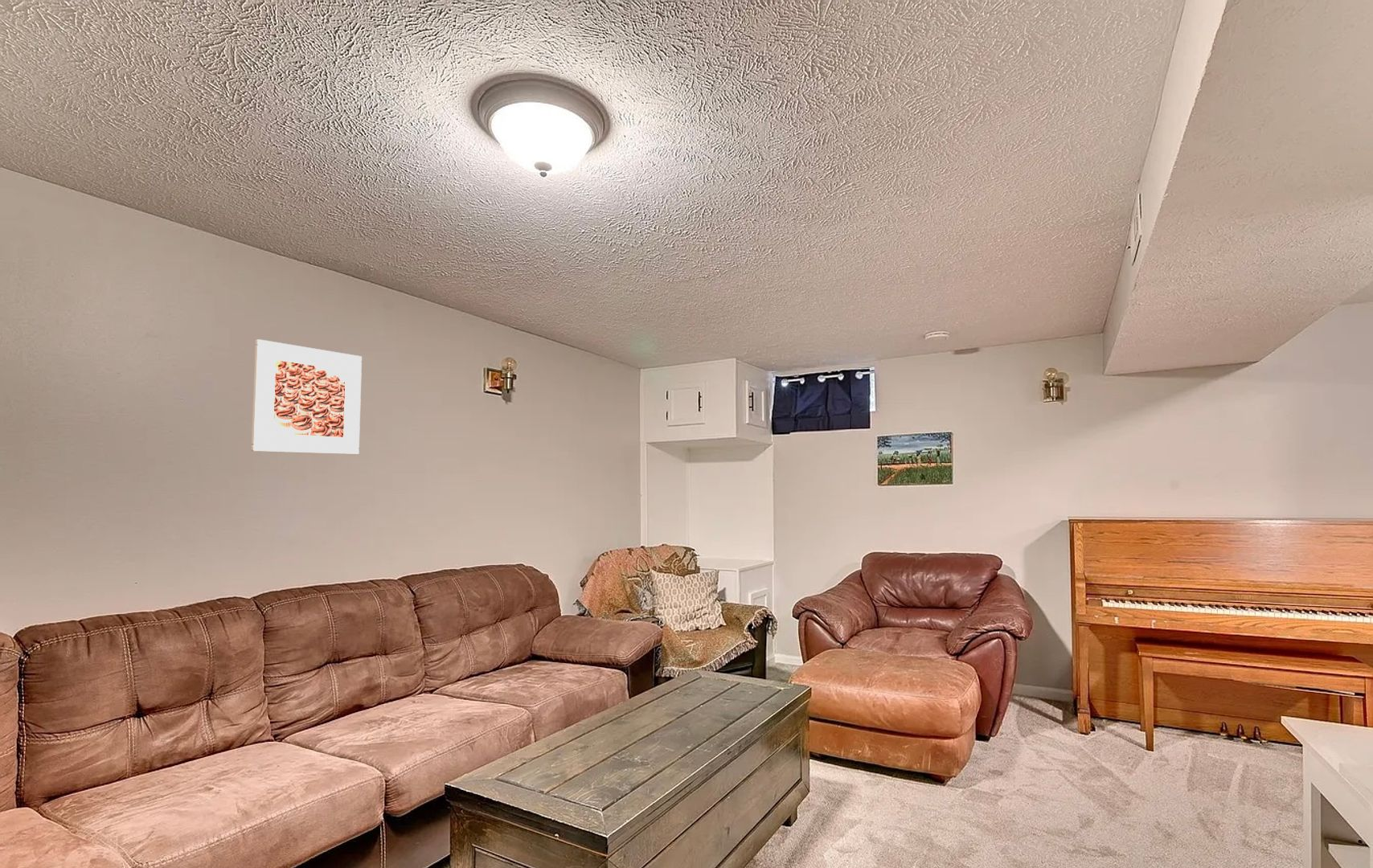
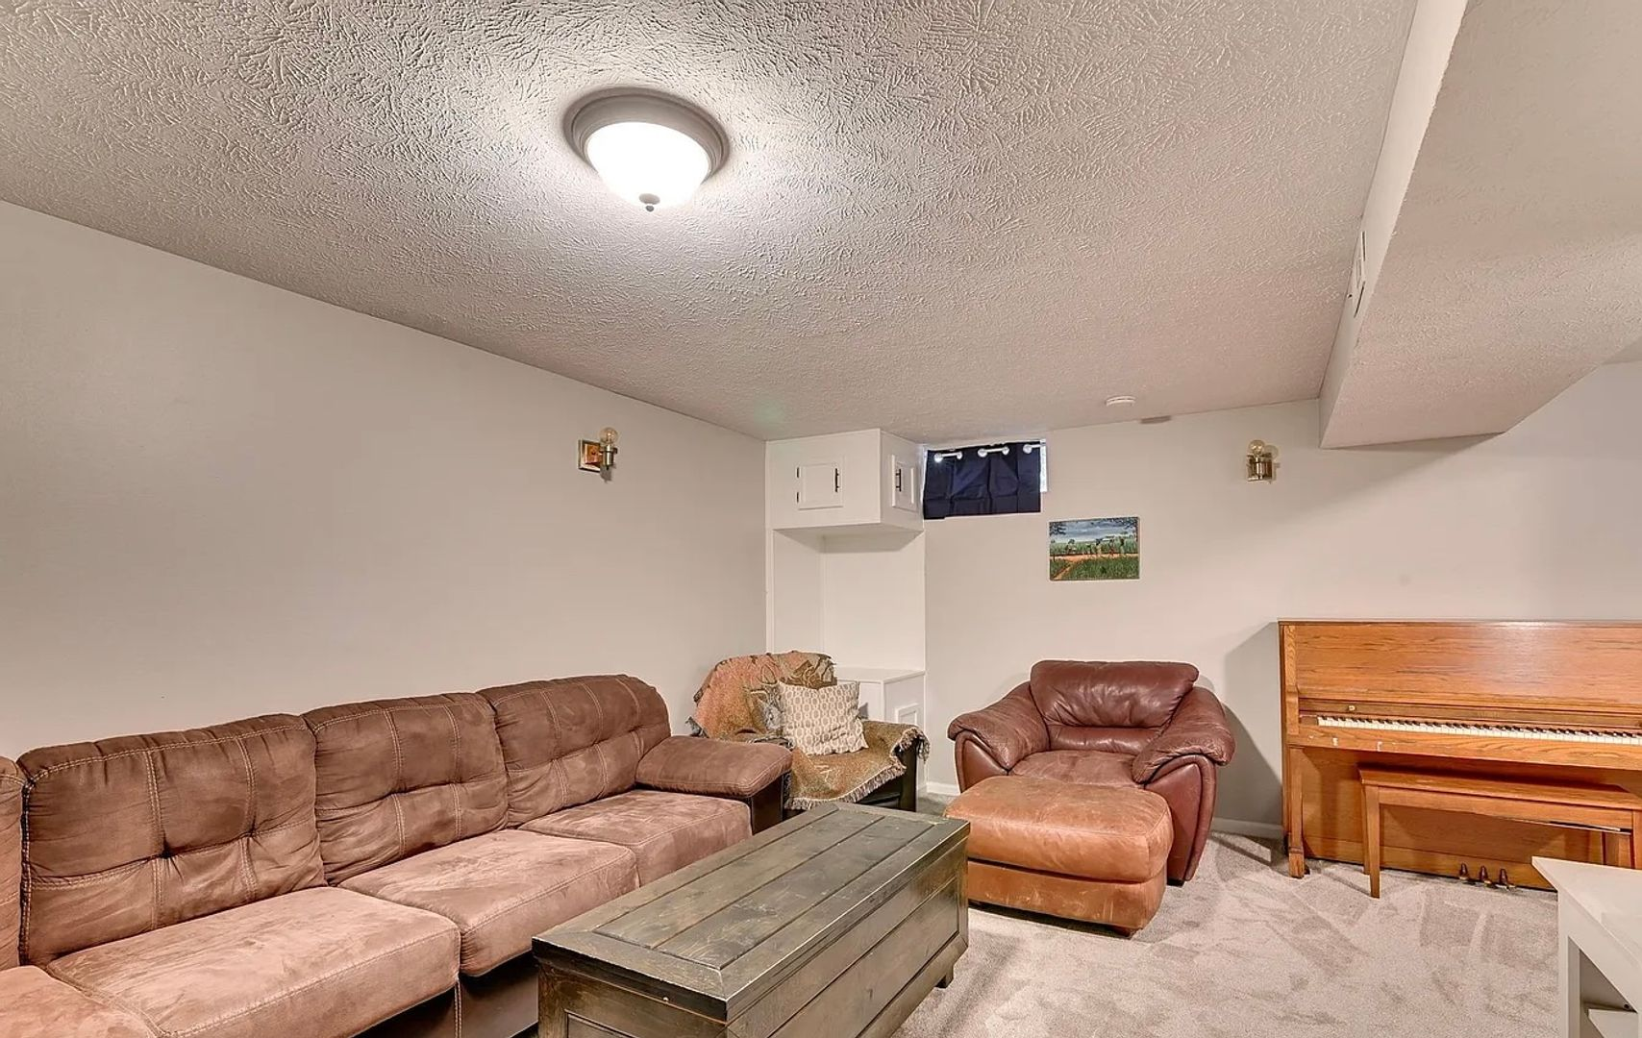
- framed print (310, 400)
